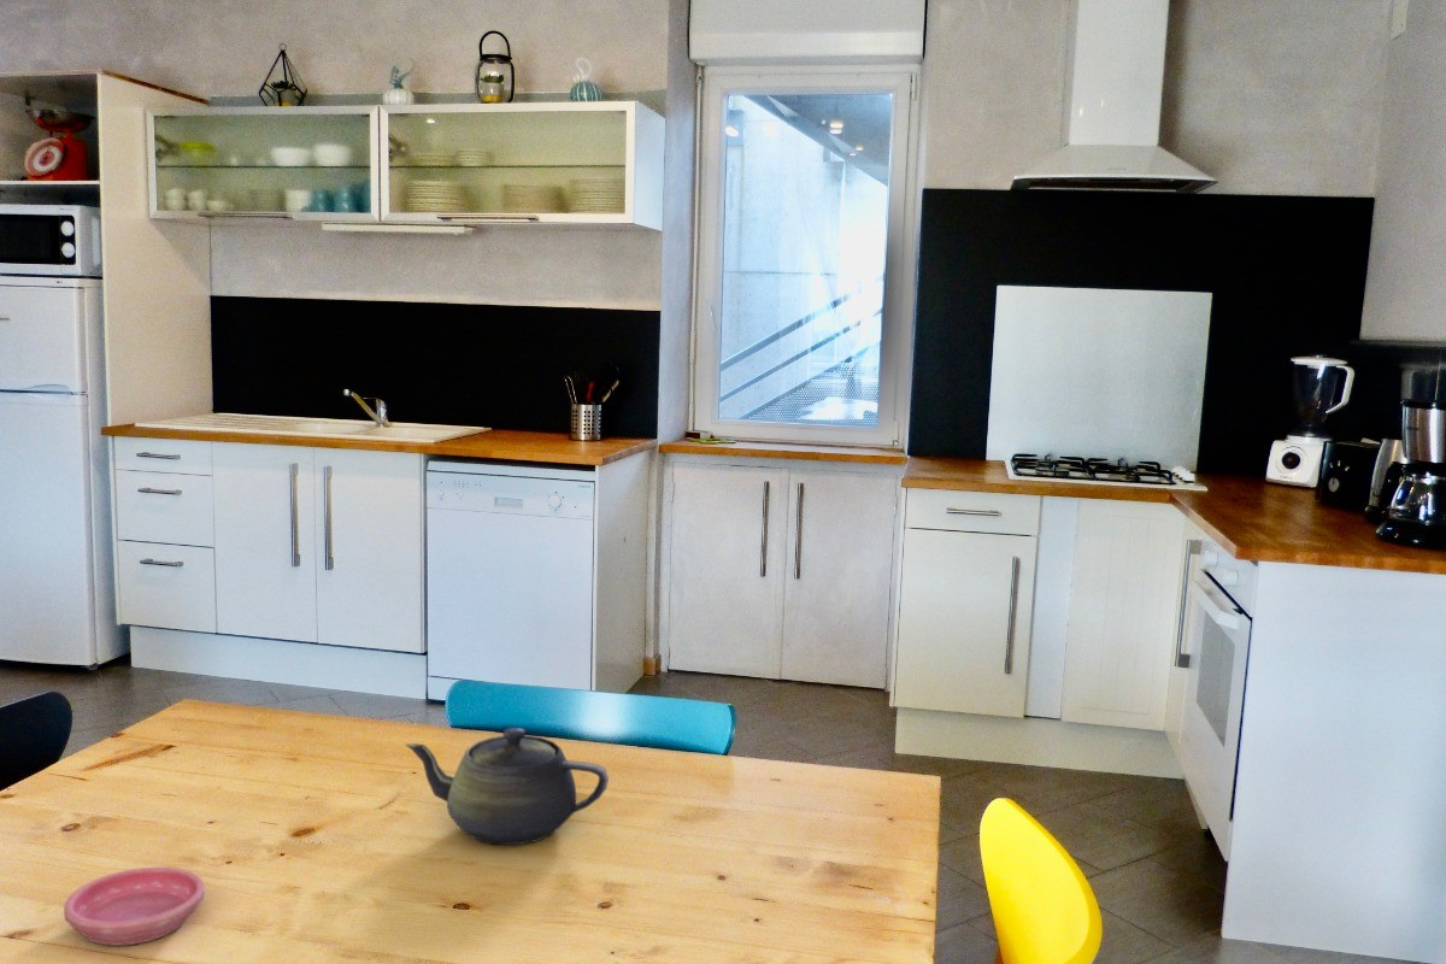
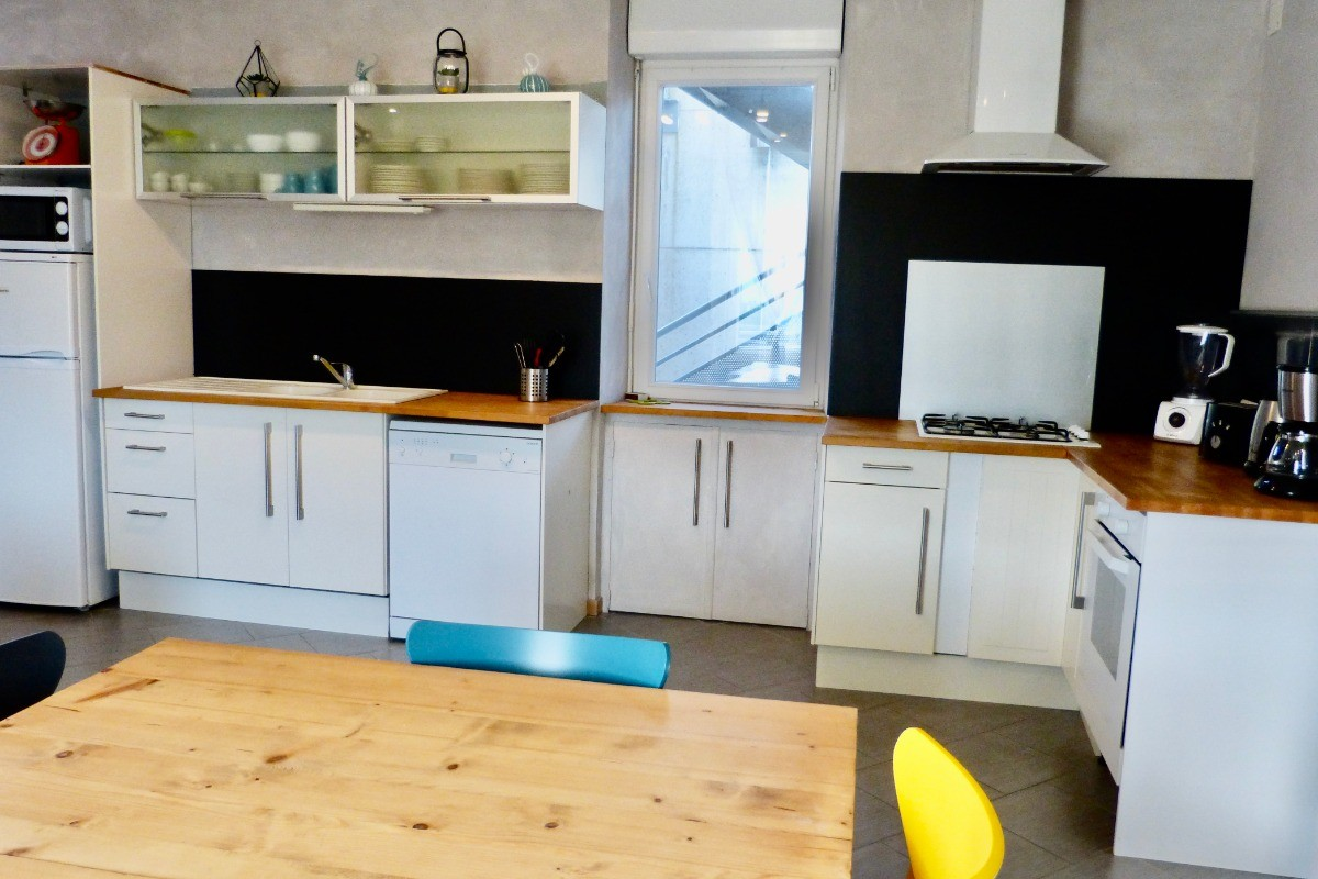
- teapot (506, 778)
- saucer (136, 907)
